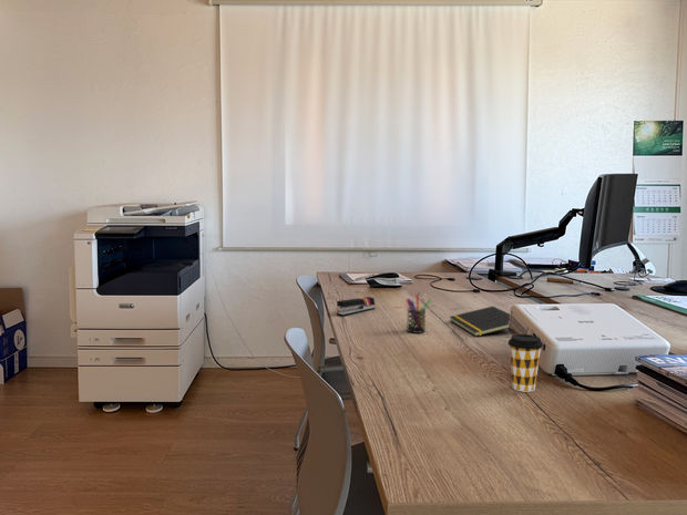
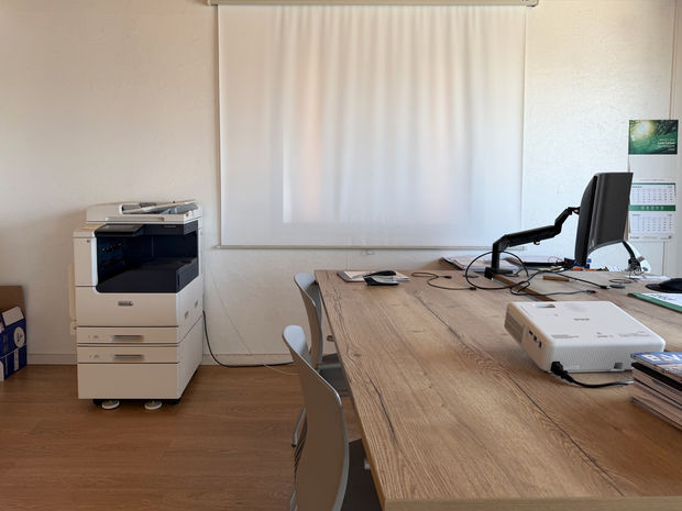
- notepad (484, 320)
- pen holder (418, 311)
- stapler (356, 305)
- coffee cup (524, 362)
